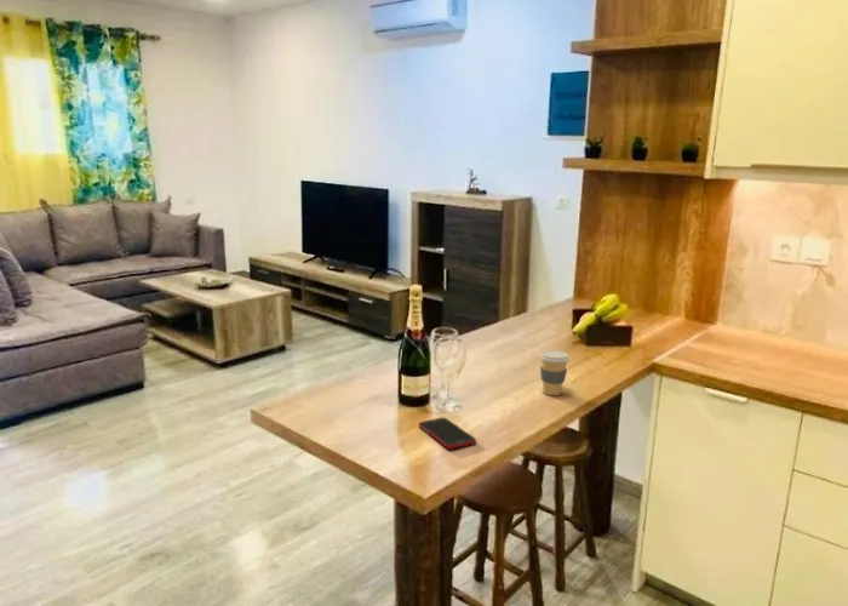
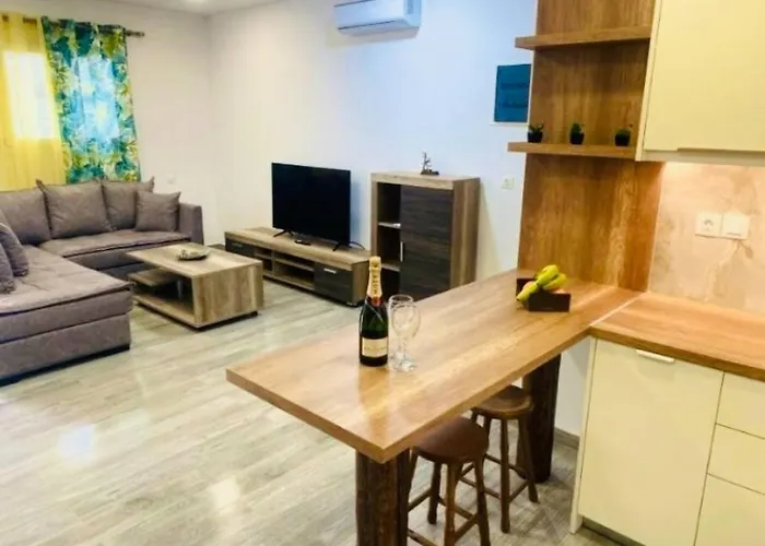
- coffee cup (552, 372)
- cell phone (446, 433)
